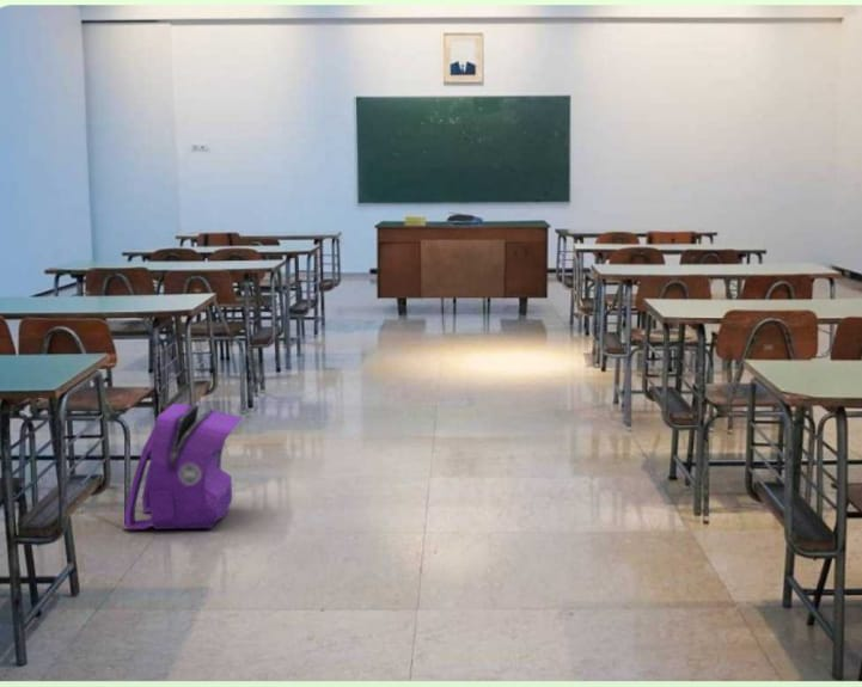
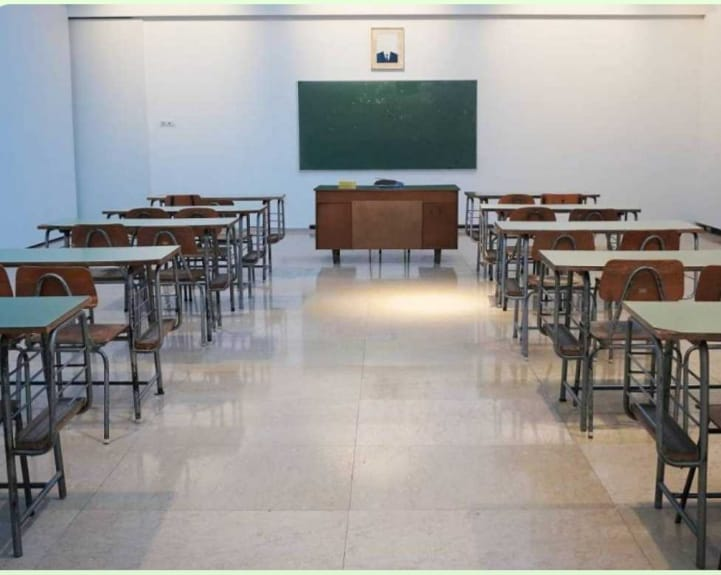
- backpack (185, 465)
